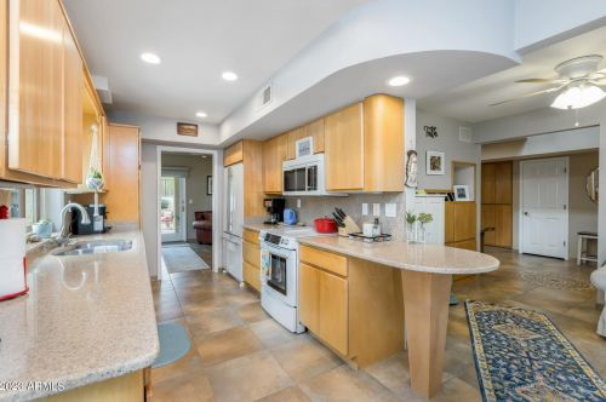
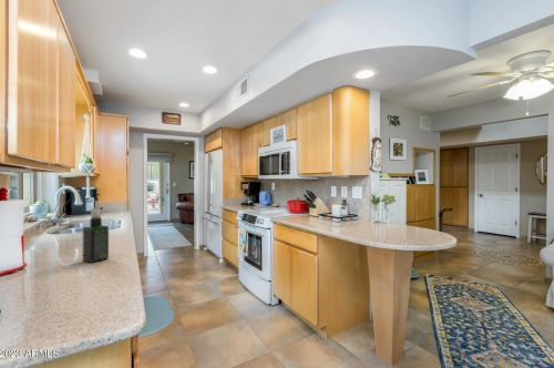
+ spray bottle (95, 233)
